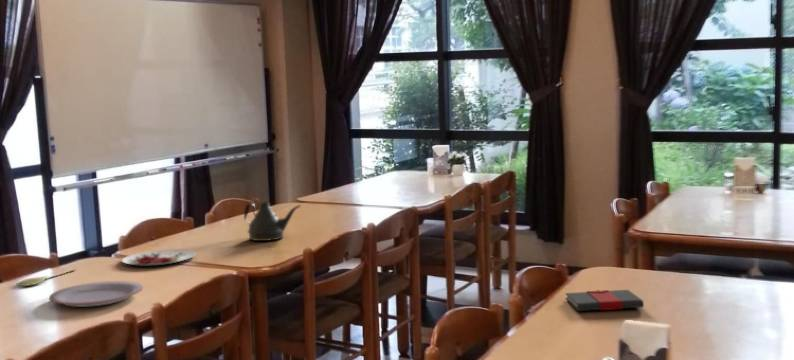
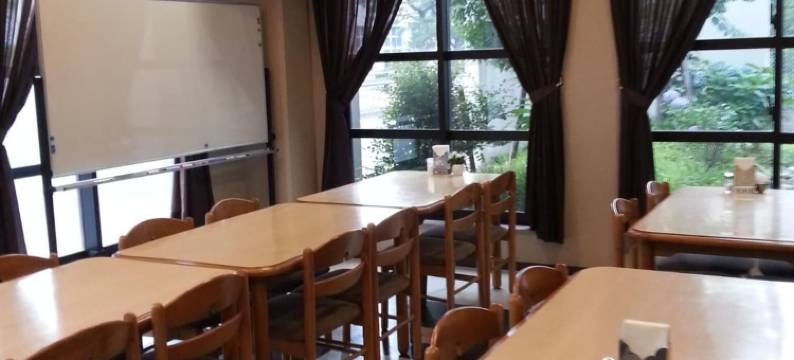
- book (603, 299)
- plate (159, 256)
- spoon (48, 276)
- plate (97, 294)
- teapot (272, 220)
